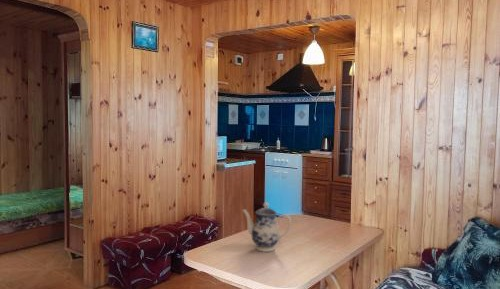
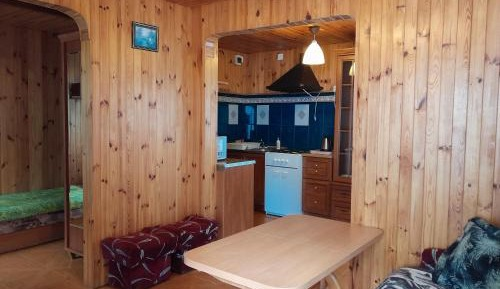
- teapot (265, 225)
